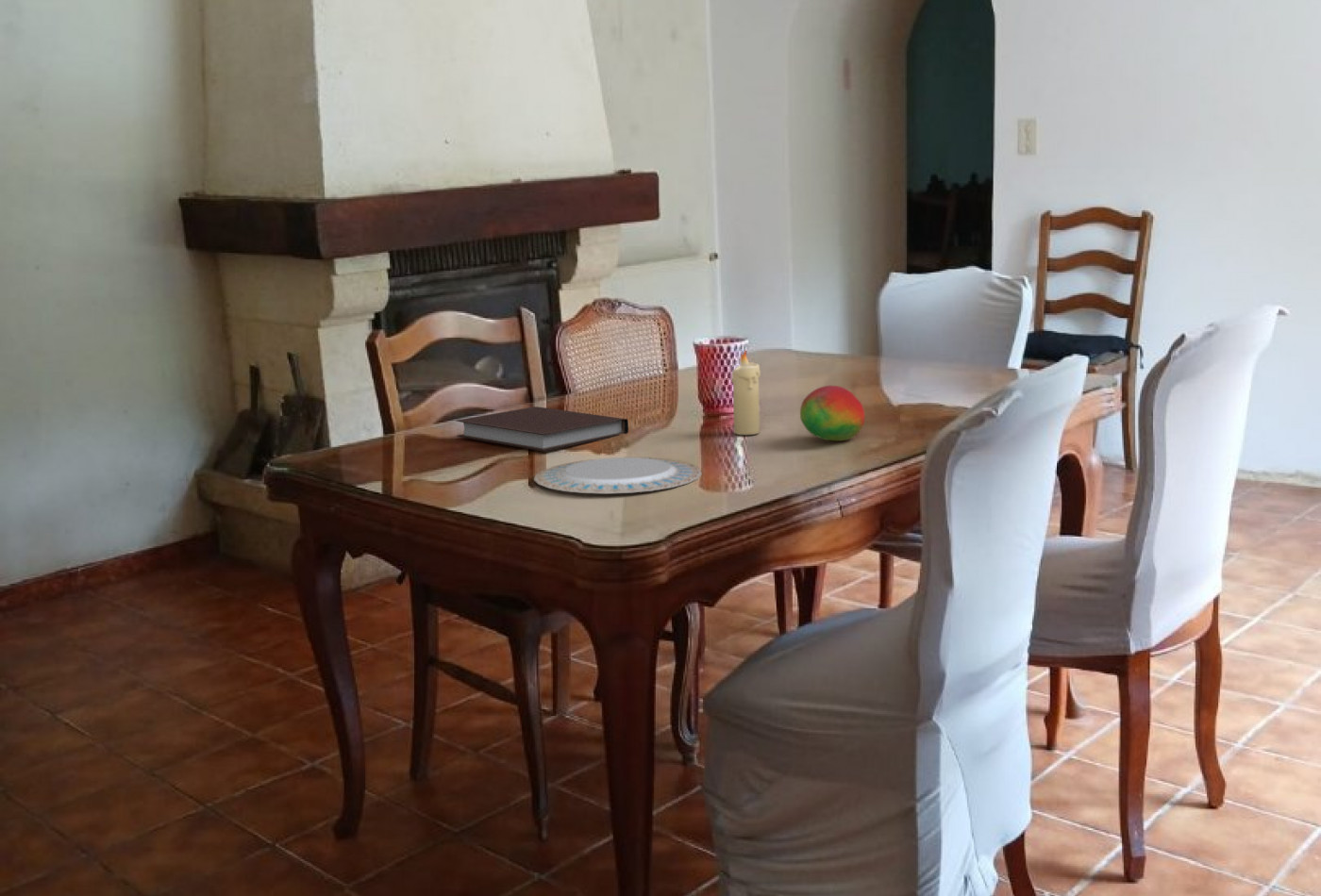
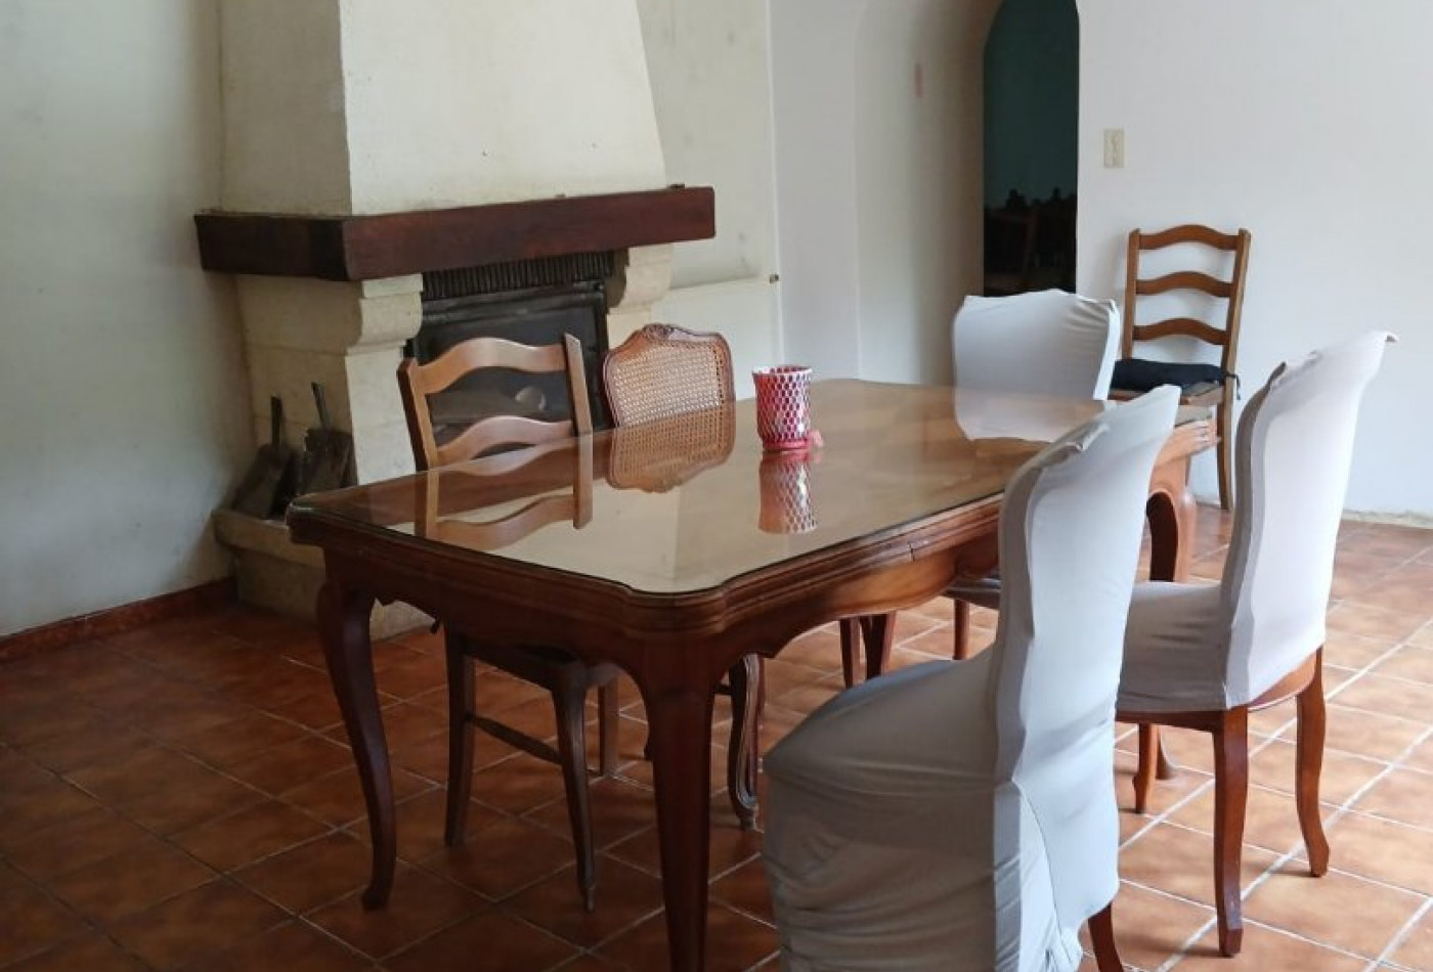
- candle (745, 391)
- chinaware (618, 471)
- notebook (541, 426)
- fruit (831, 413)
